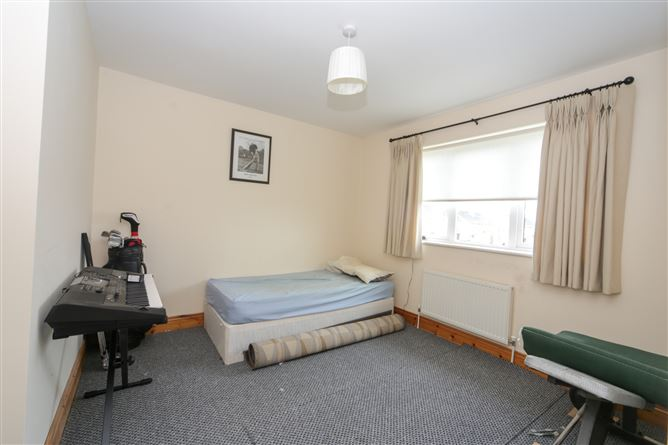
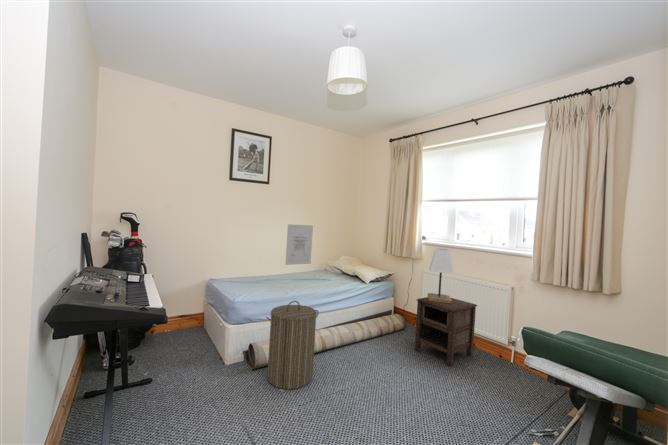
+ wall art (299, 244)
+ laundry hamper (292, 338)
+ nightstand (444, 327)
+ lamp (440, 274)
